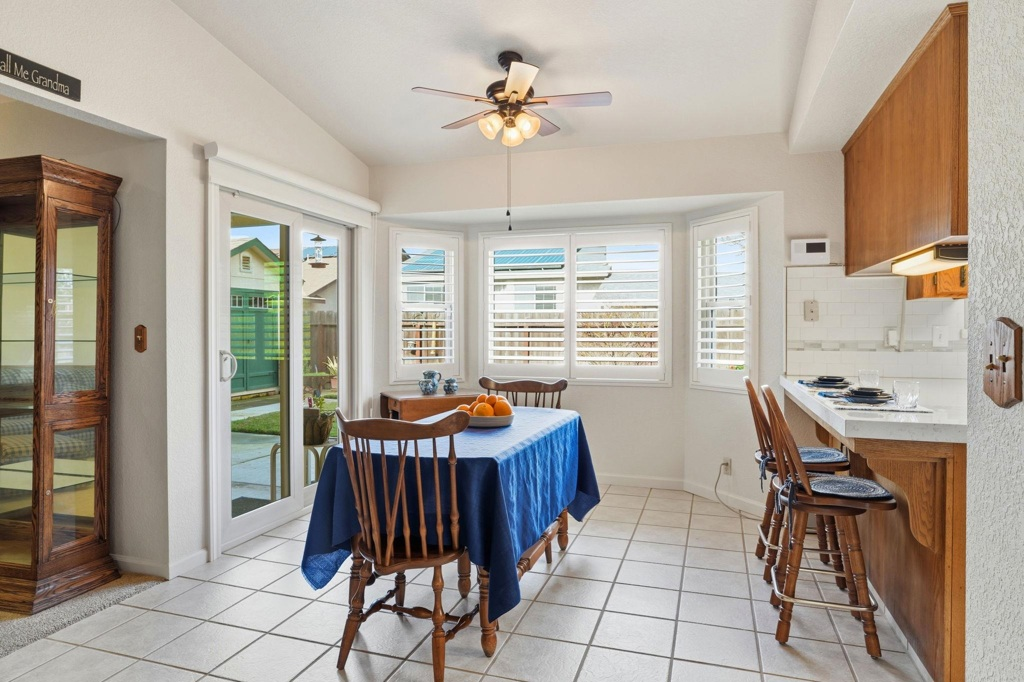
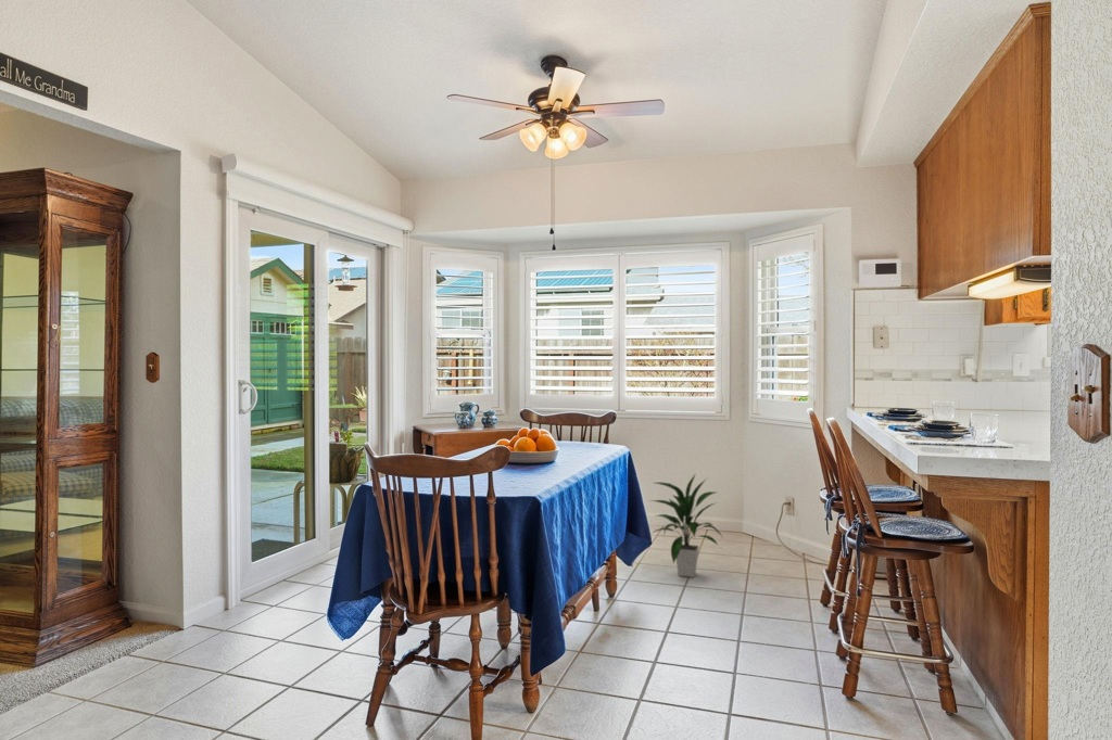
+ indoor plant (683, 524)
